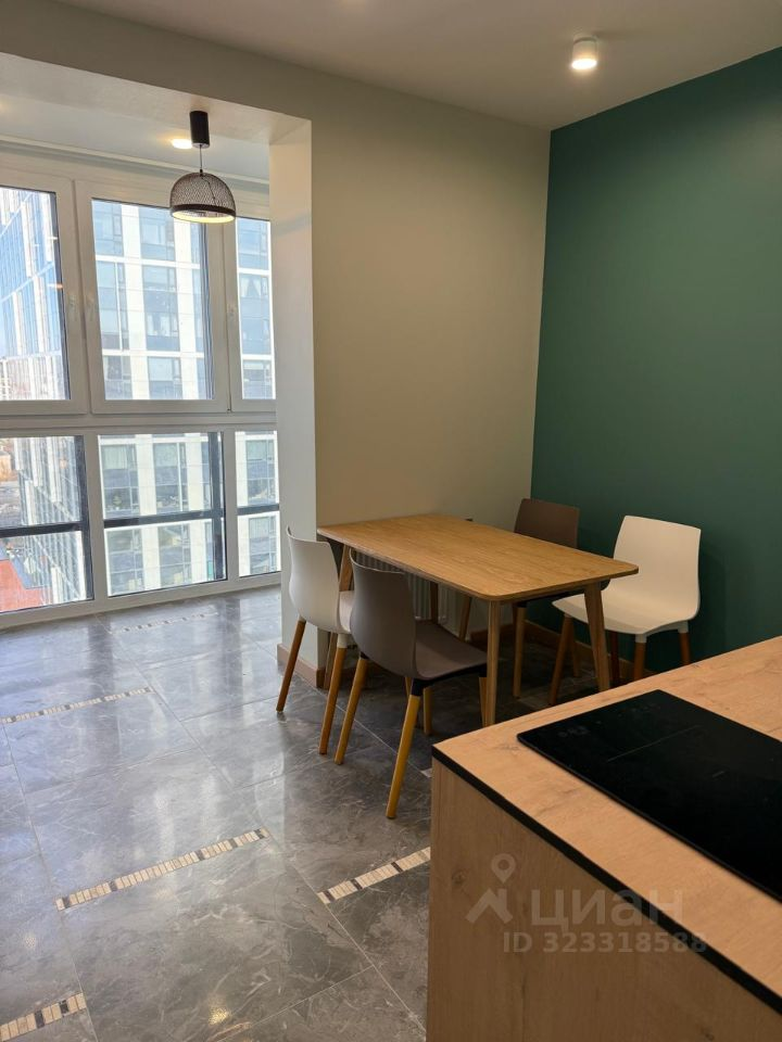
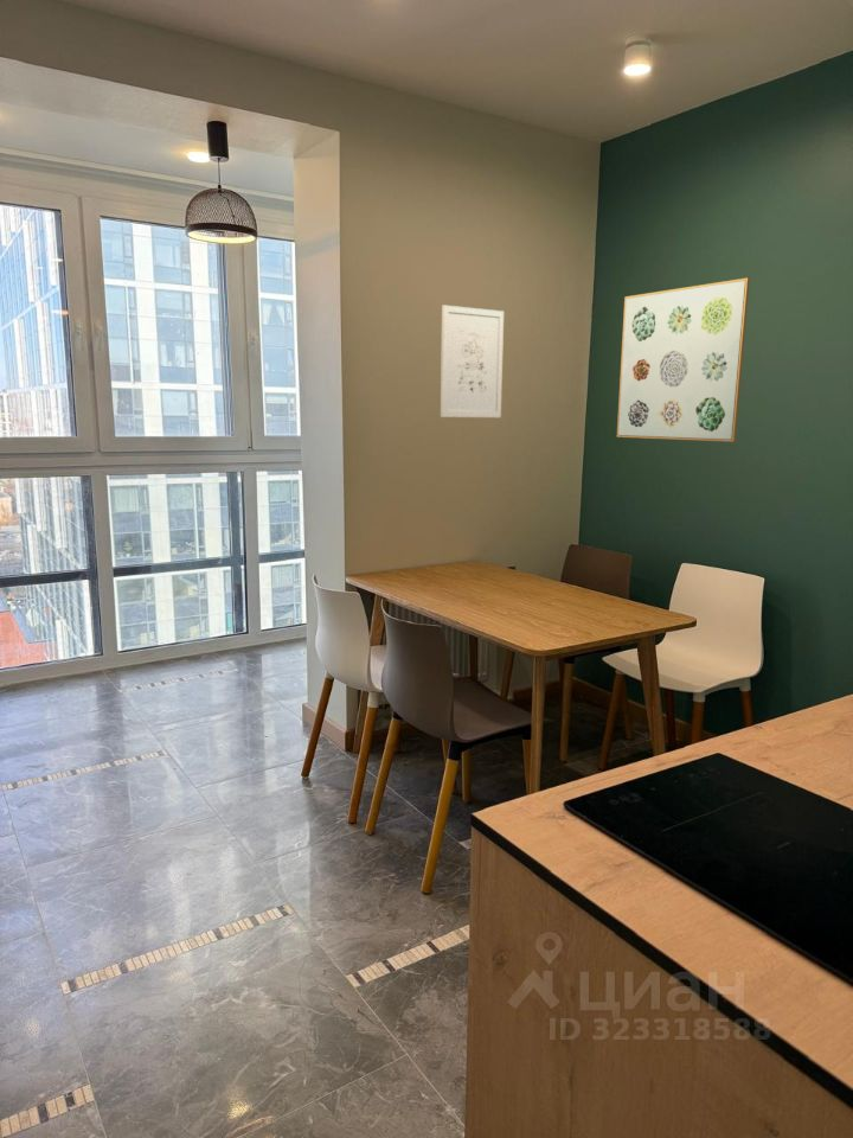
+ wall art (472, 363)
+ wall art (676, 365)
